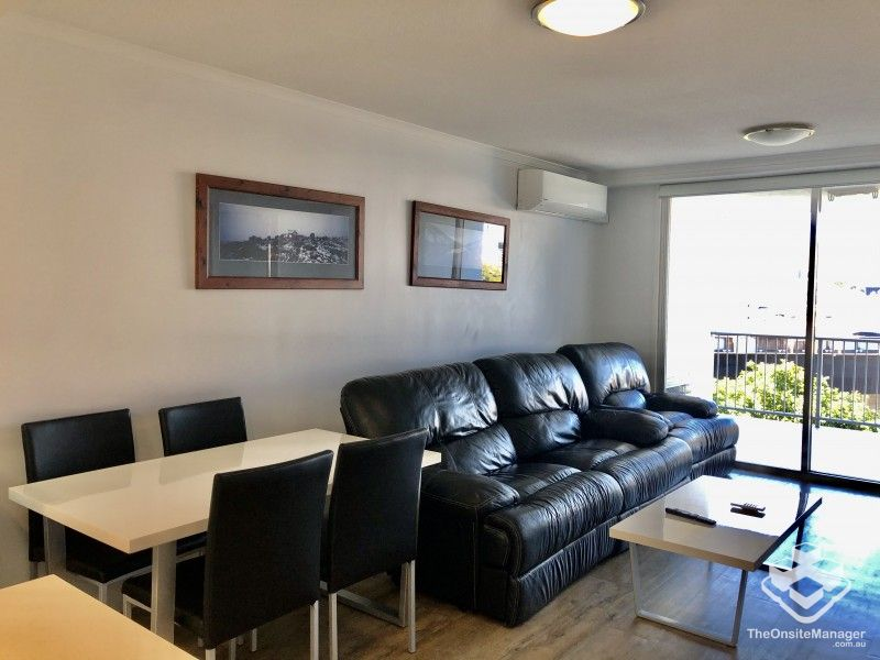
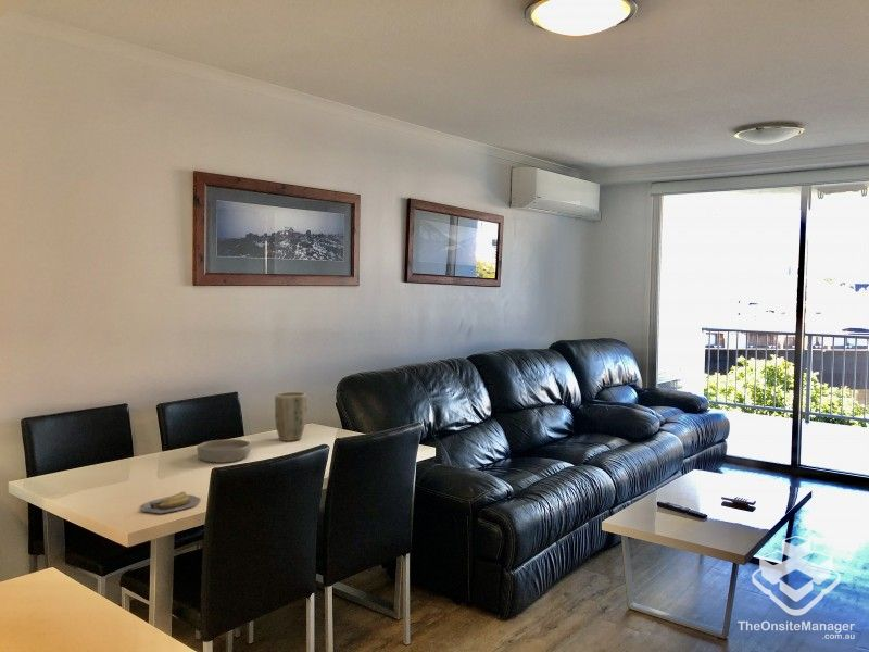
+ bowl (224, 450)
+ plant pot (290, 416)
+ banana (171, 499)
